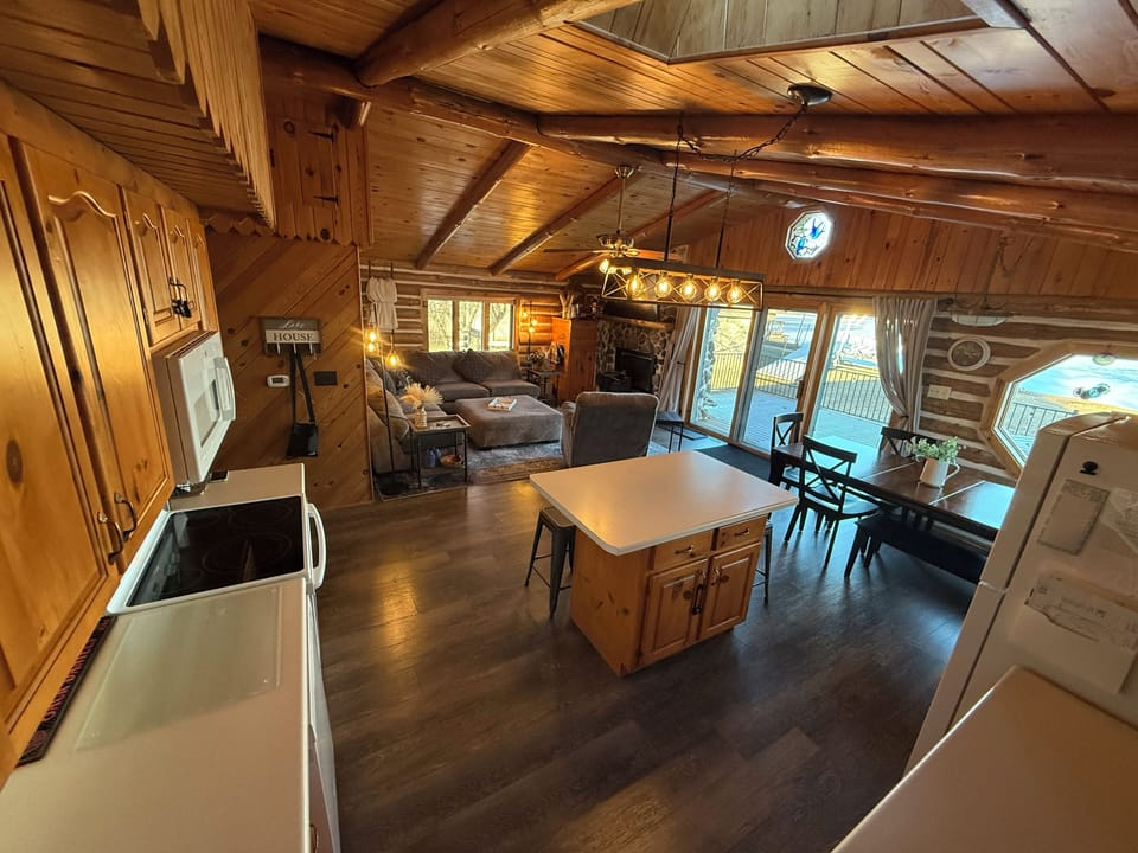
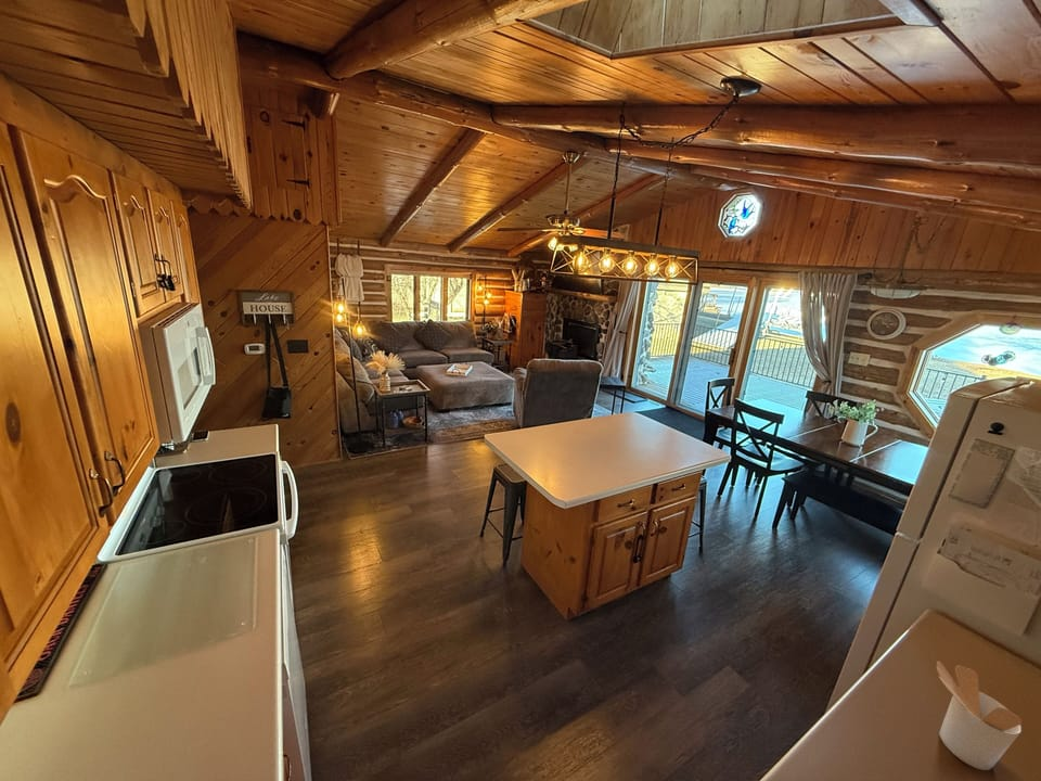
+ utensil holder (964, 713)
